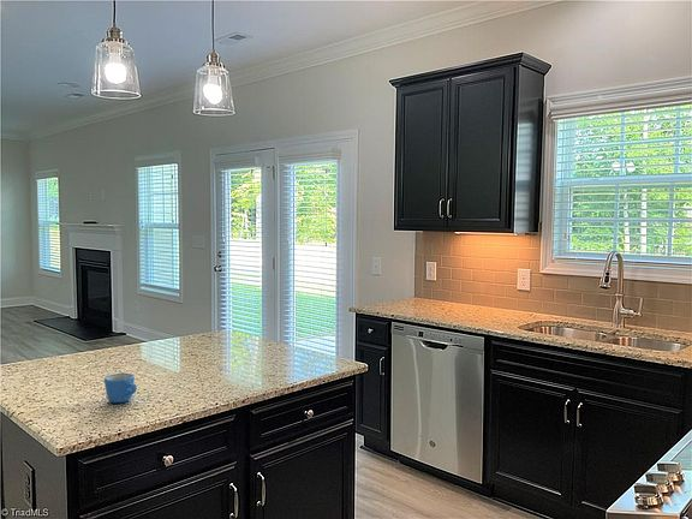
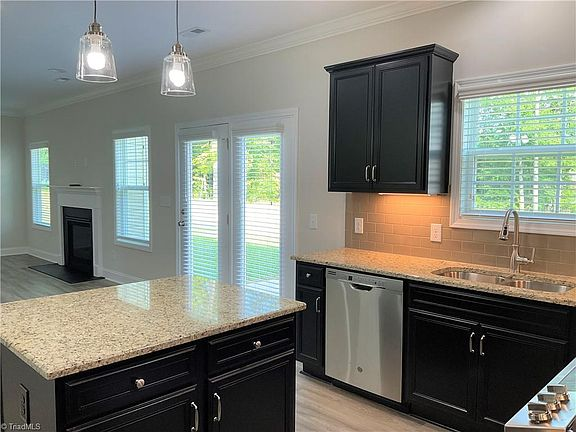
- mug (123, 389)
